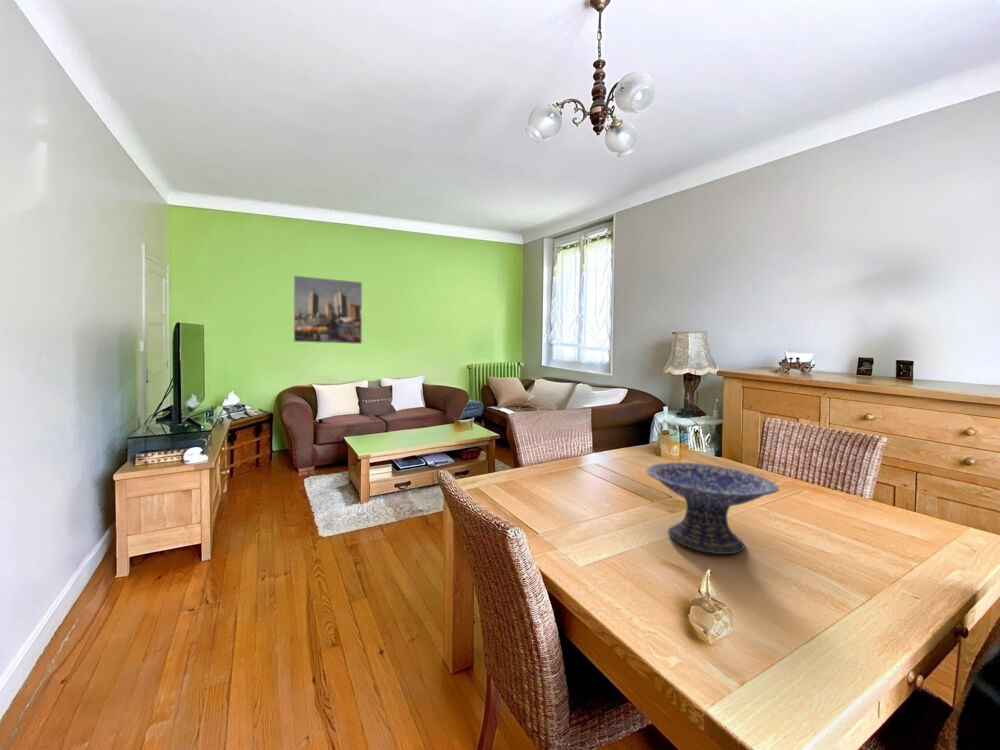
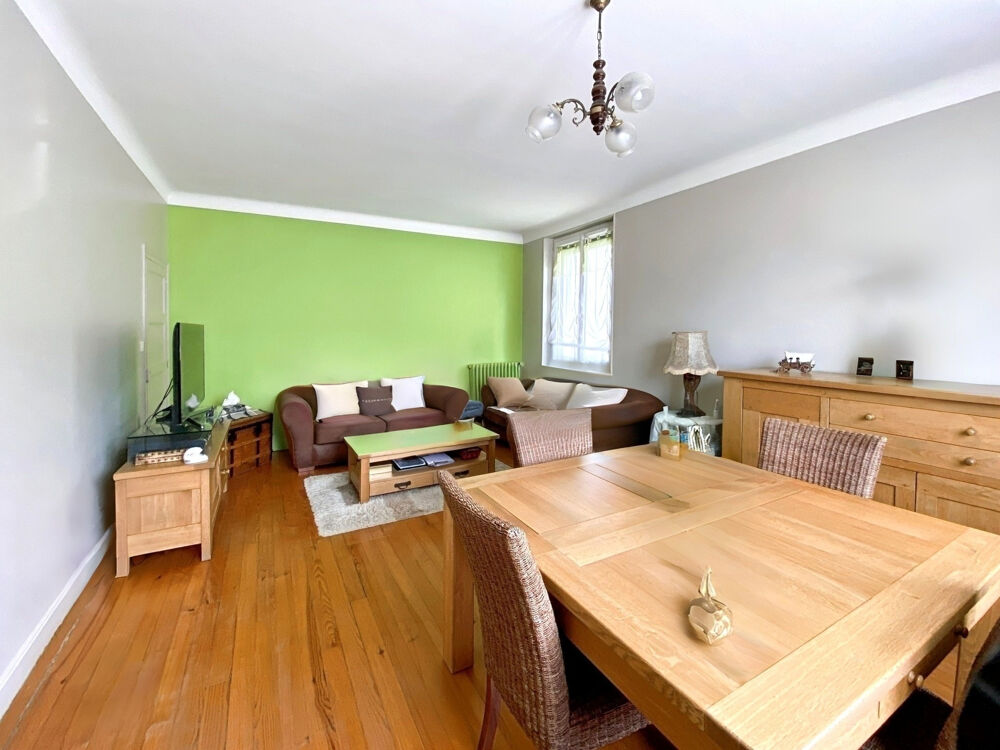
- decorative bowl (706, 506)
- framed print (328, 311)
